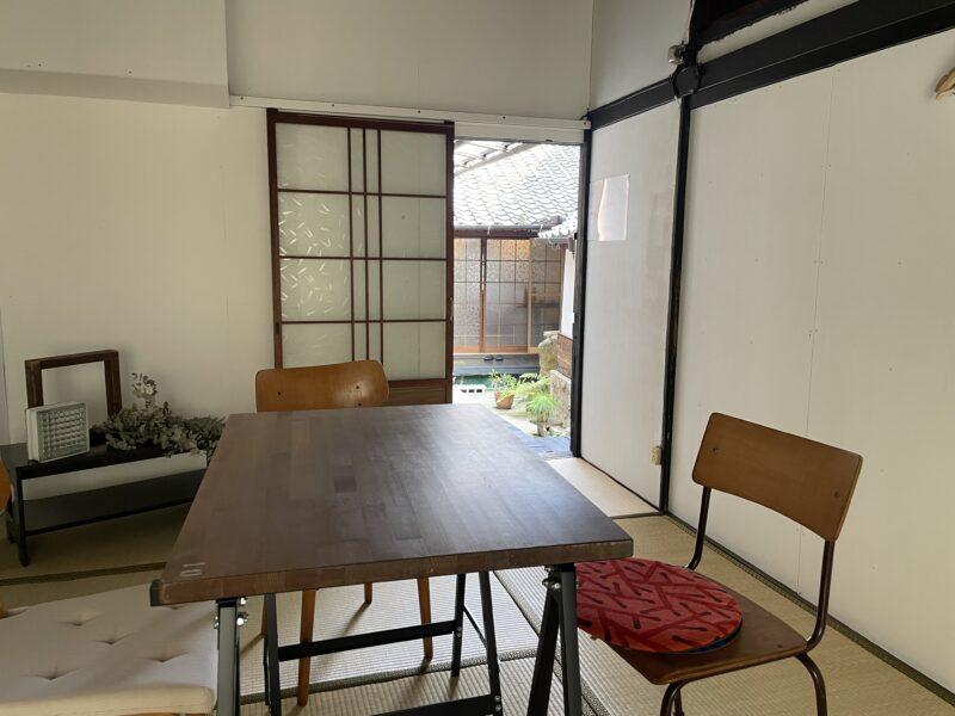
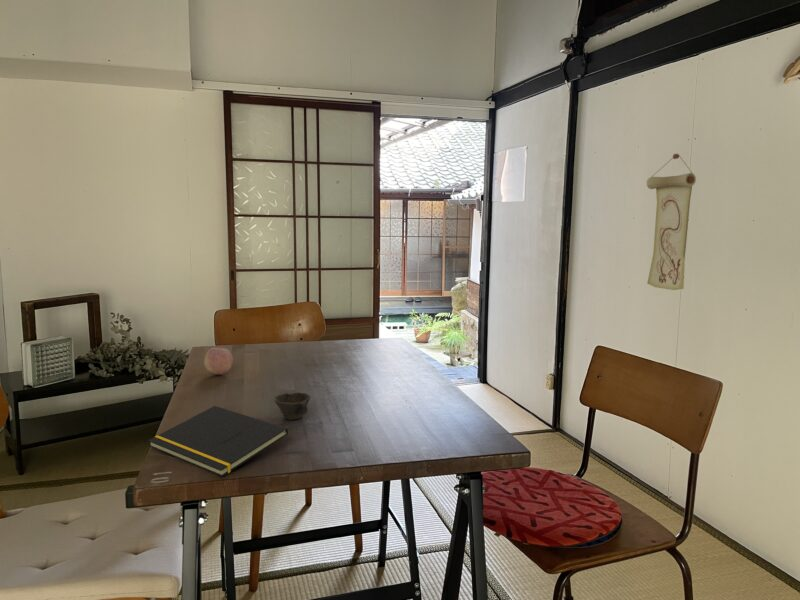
+ fruit (218, 360)
+ cup (293, 407)
+ notepad (218, 437)
+ wall scroll (667, 221)
